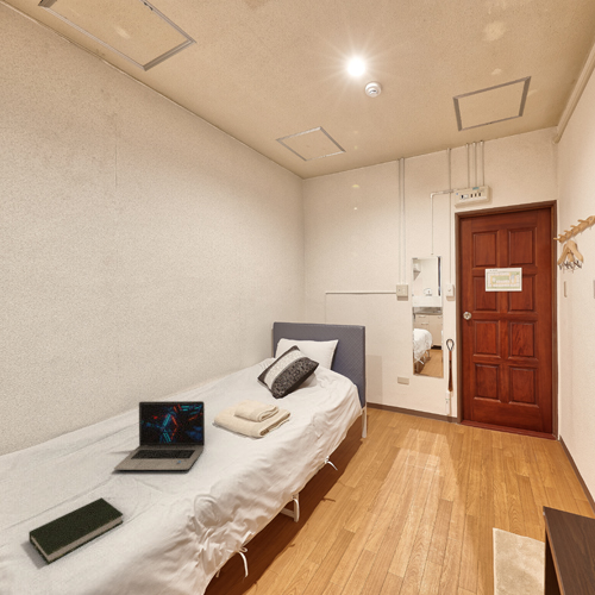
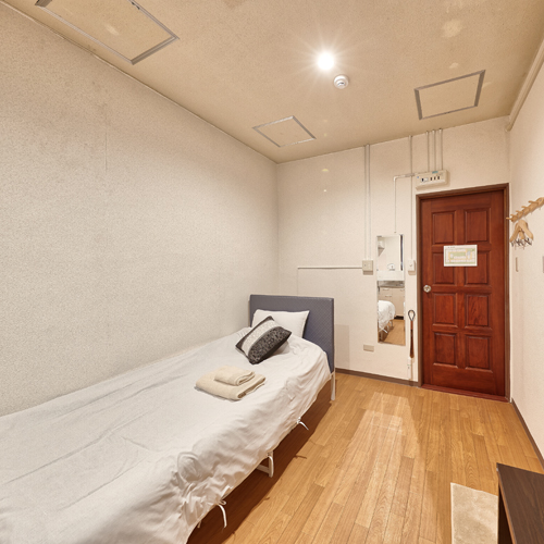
- book (77, 526)
- laptop (162, 434)
